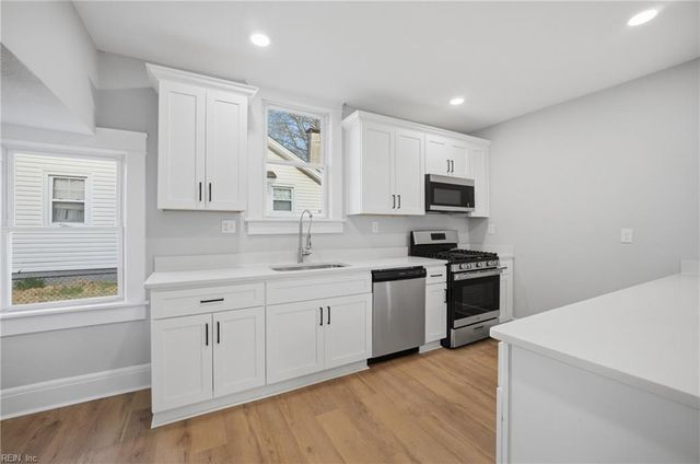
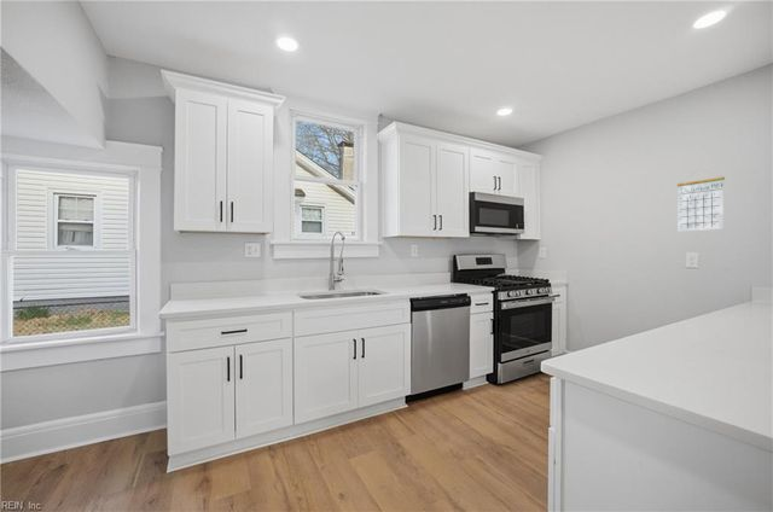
+ calendar (699, 199)
